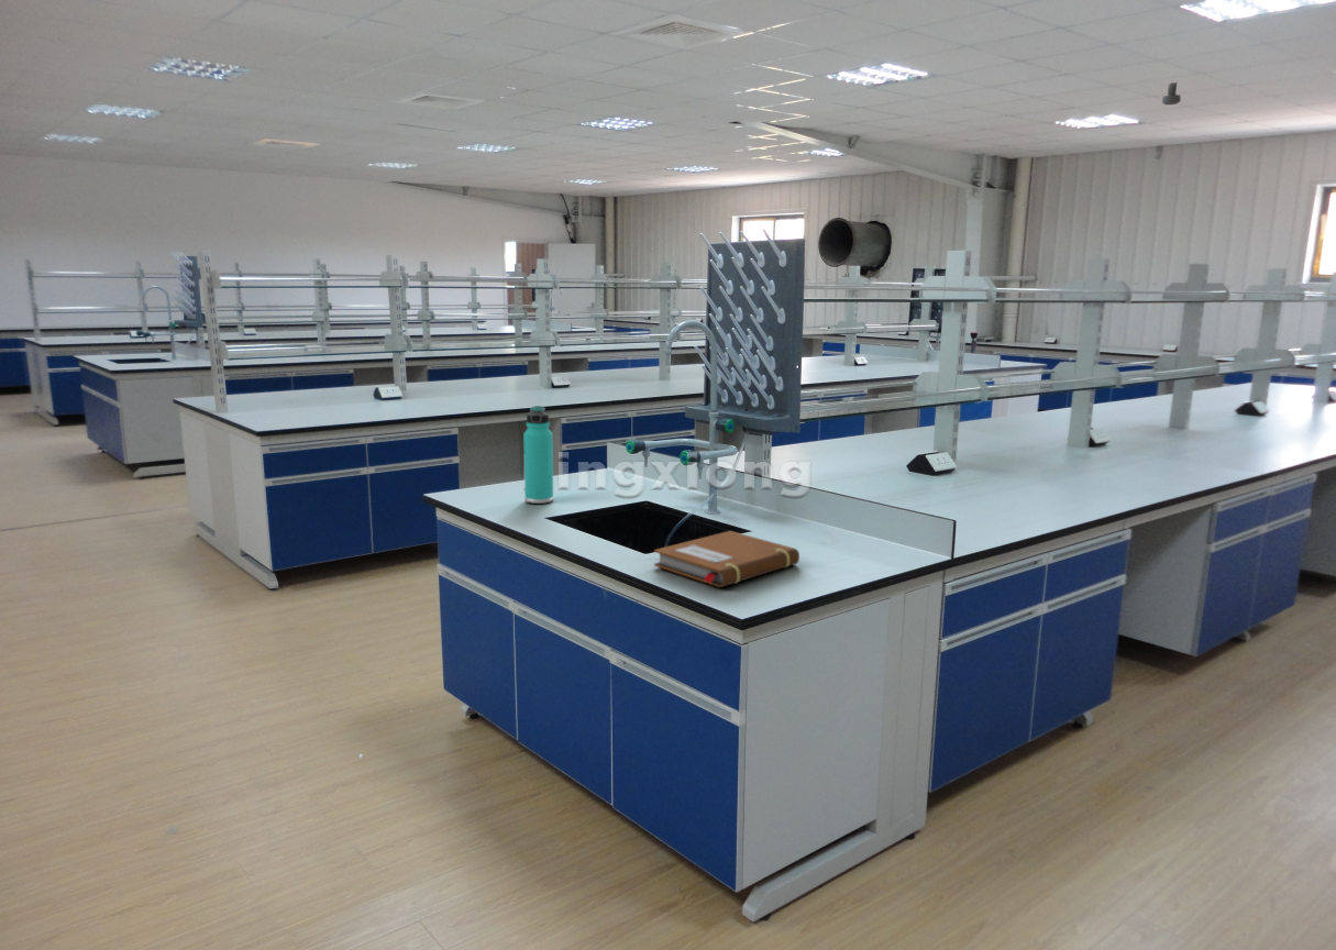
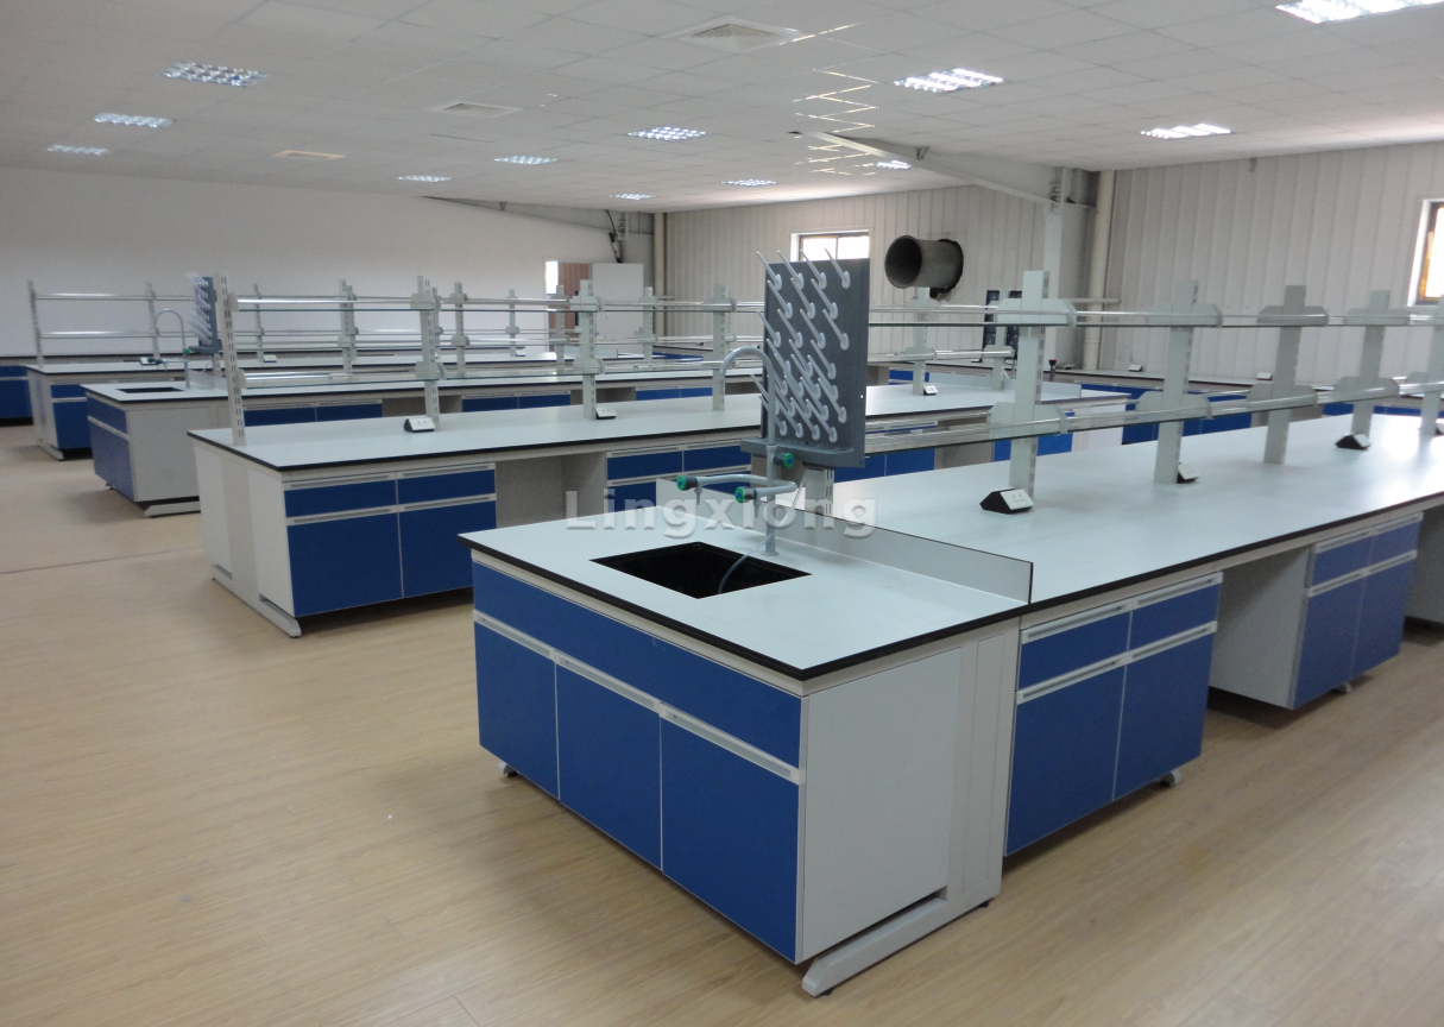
- notebook (725, 557)
- security camera (1172, 92)
- thermos bottle (538, 453)
